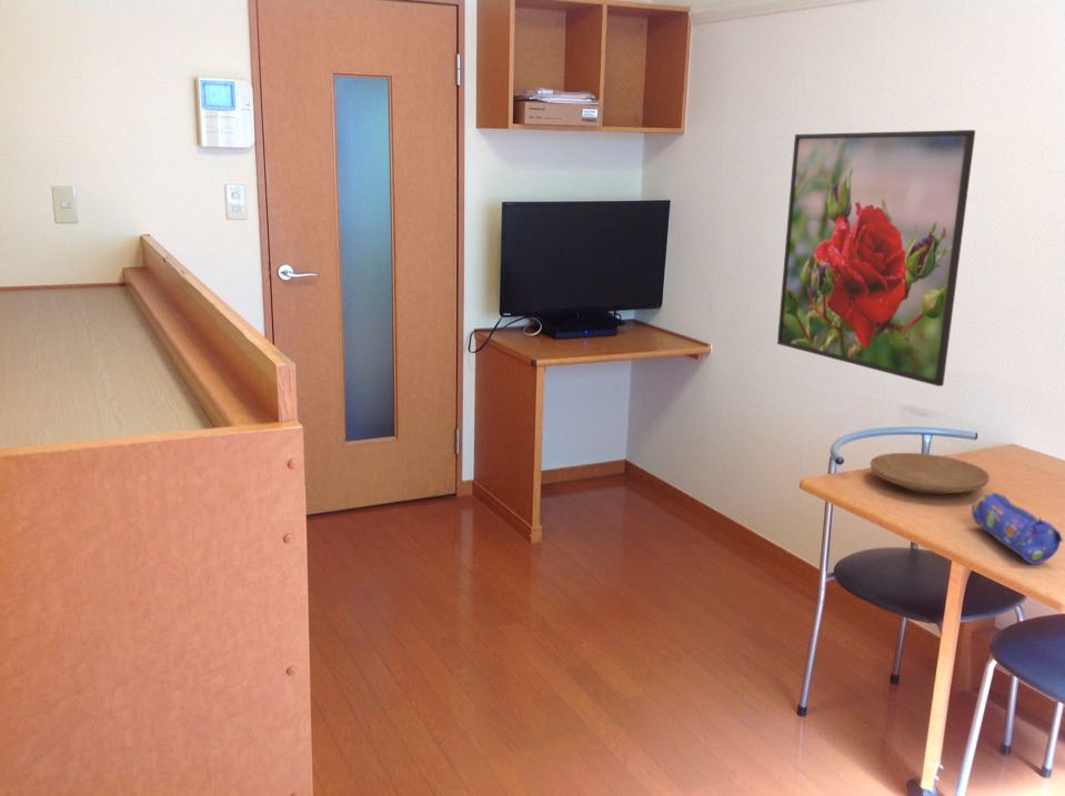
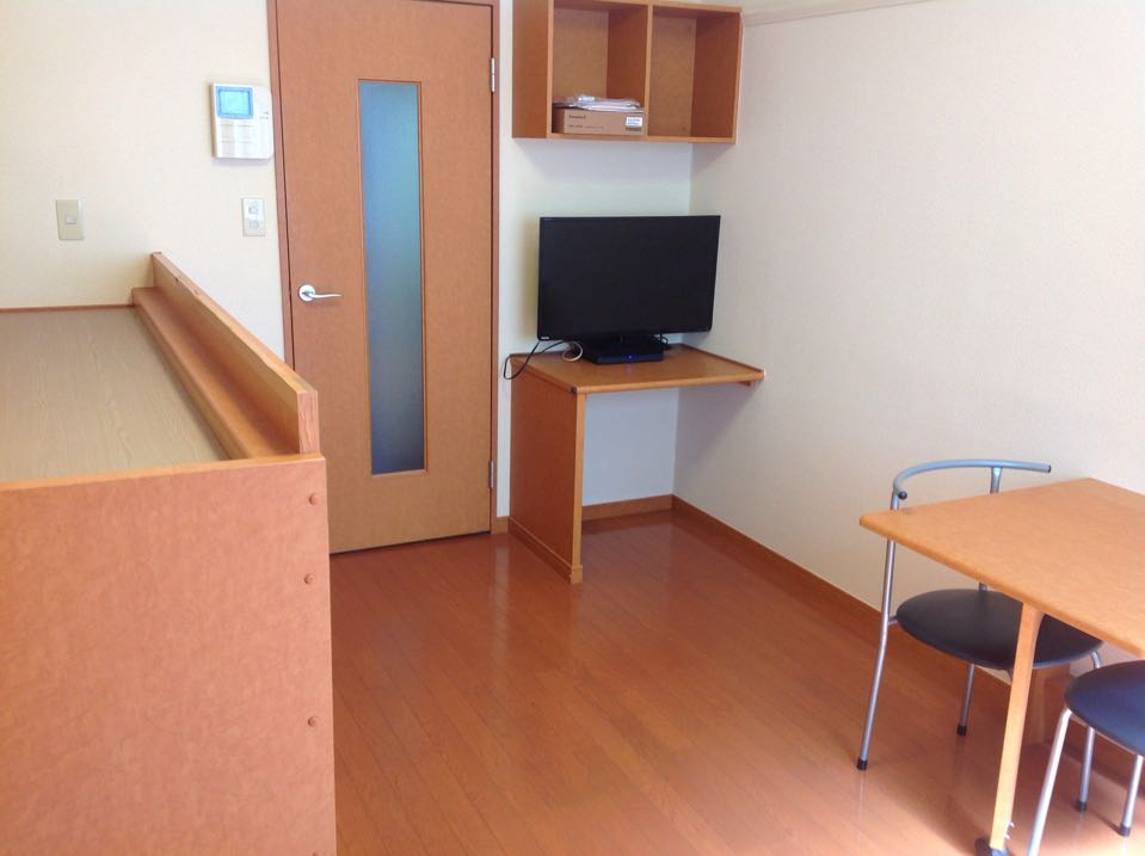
- plate (927, 476)
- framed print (863, 251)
- pencil case (1014, 525)
